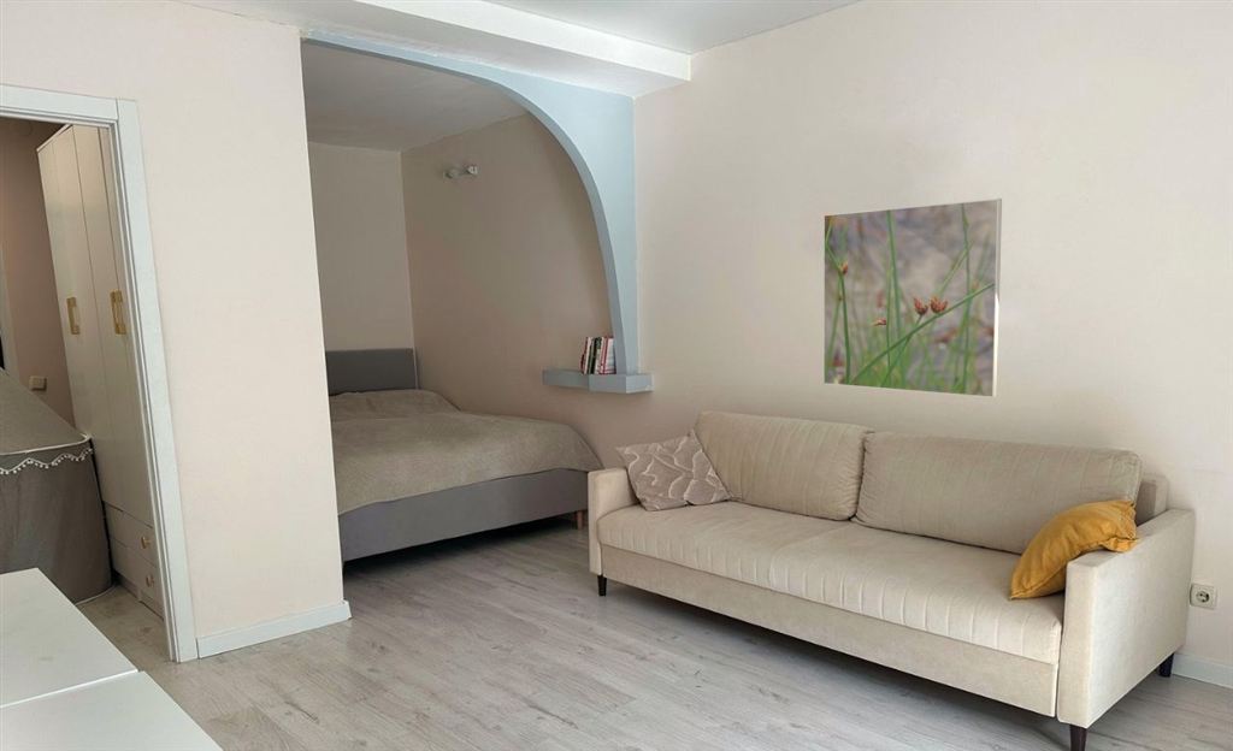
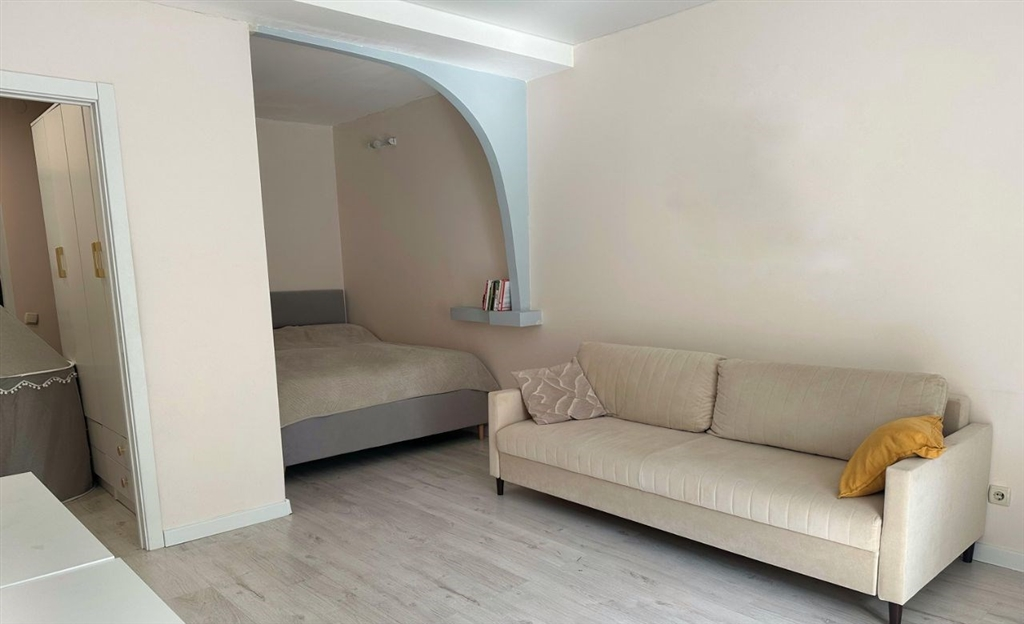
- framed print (904, 300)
